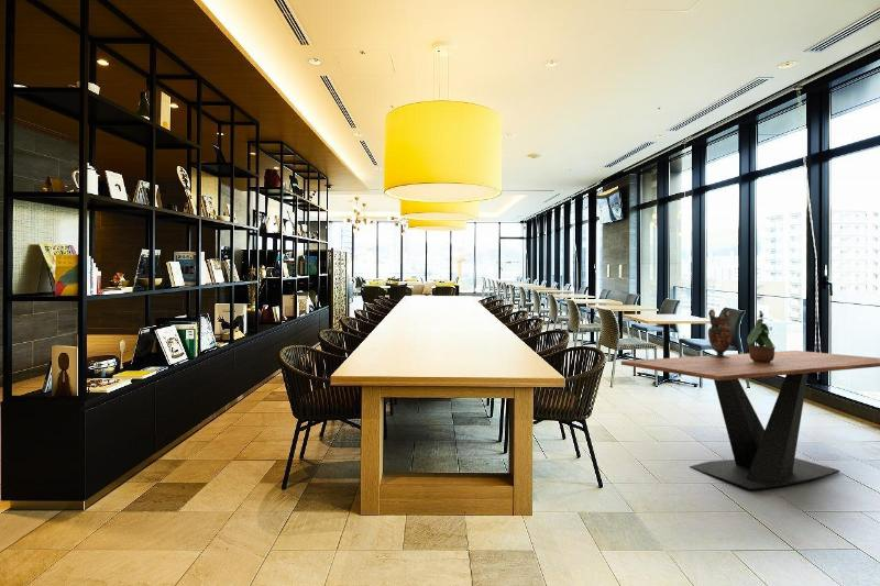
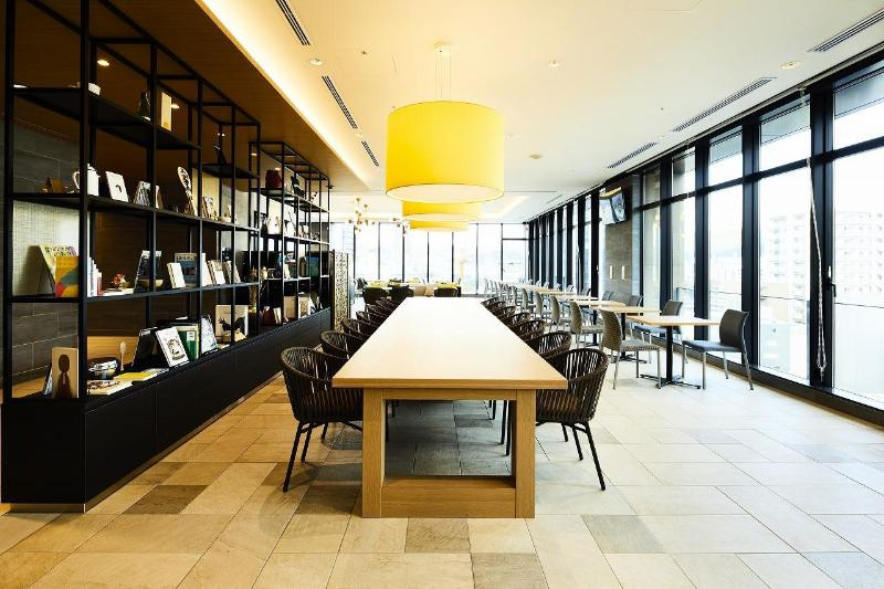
- vase (719, 332)
- potted plant (759, 335)
- dining table (769, 418)
